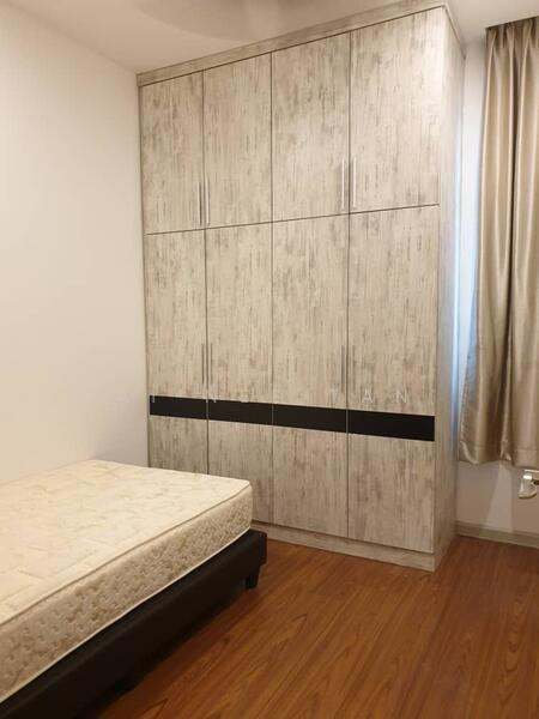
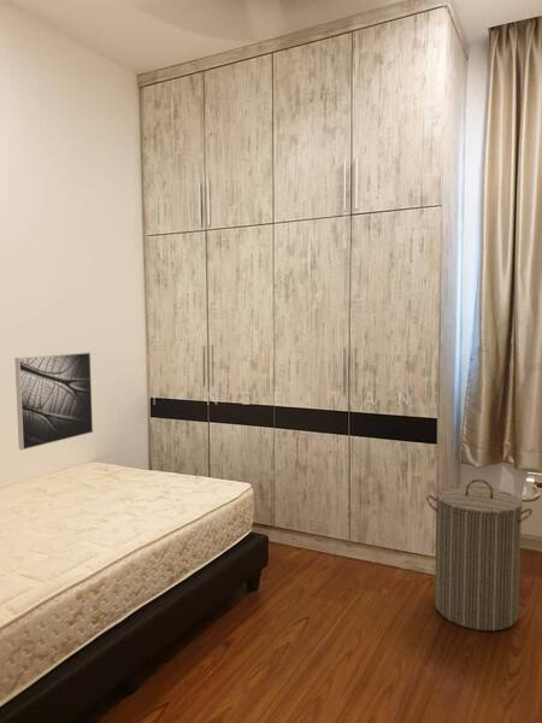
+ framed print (57, 398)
+ laundry hamper (476, 545)
